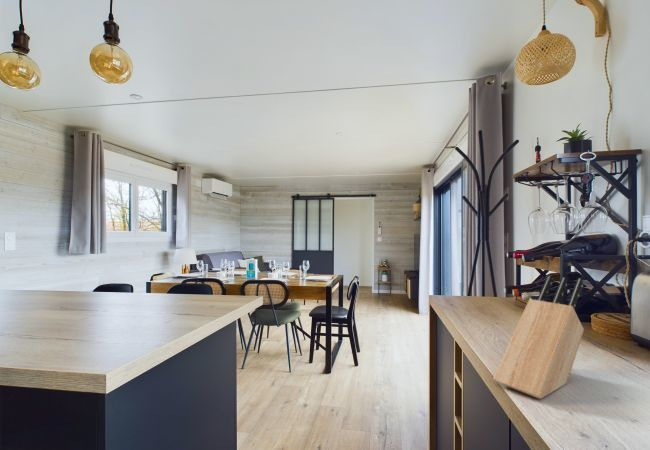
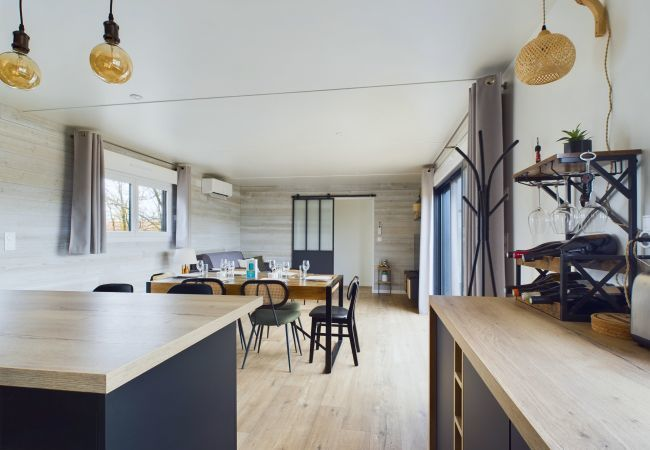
- knife block (544, 327)
